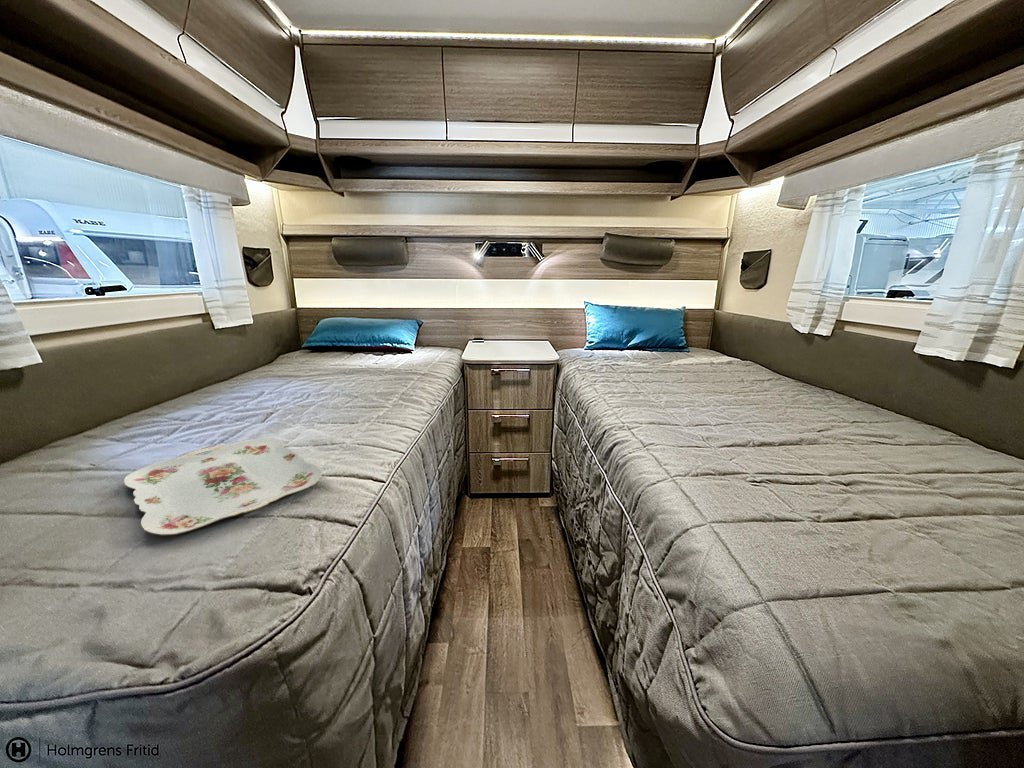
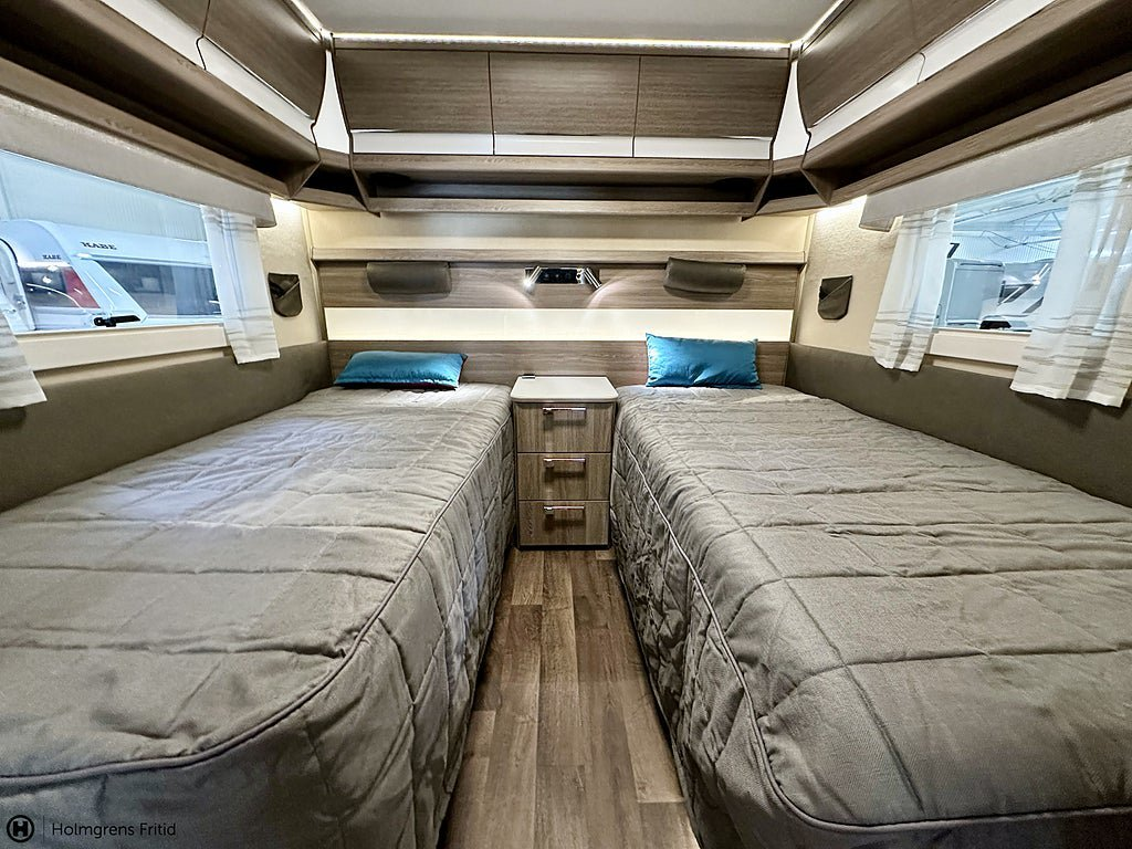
- serving tray (226, 477)
